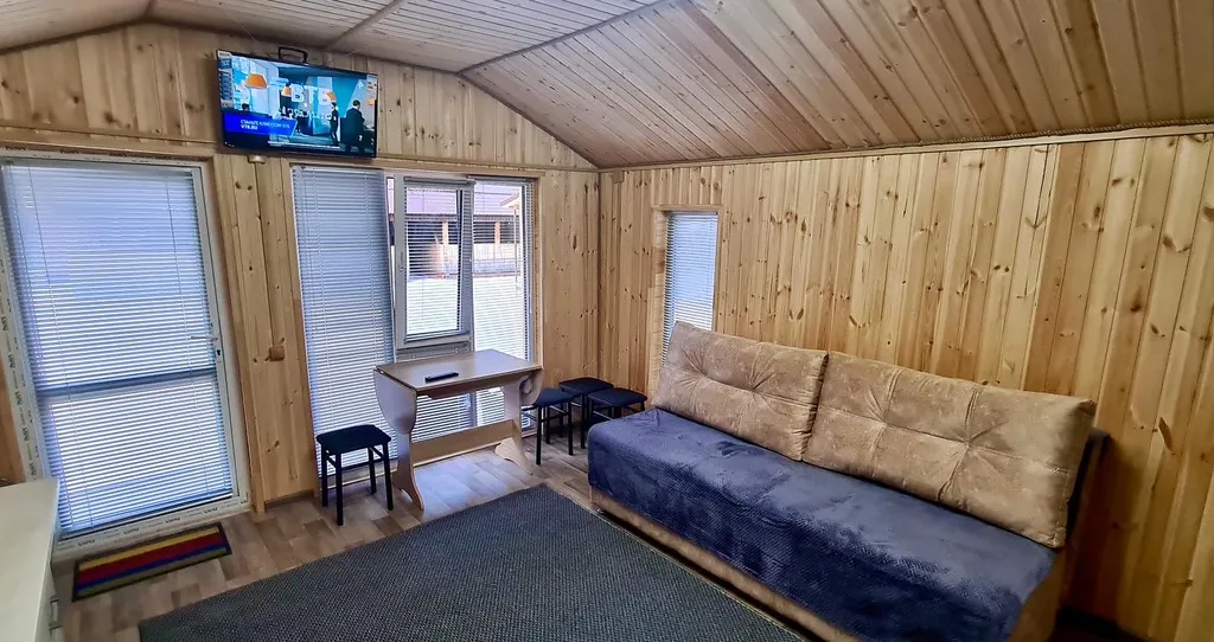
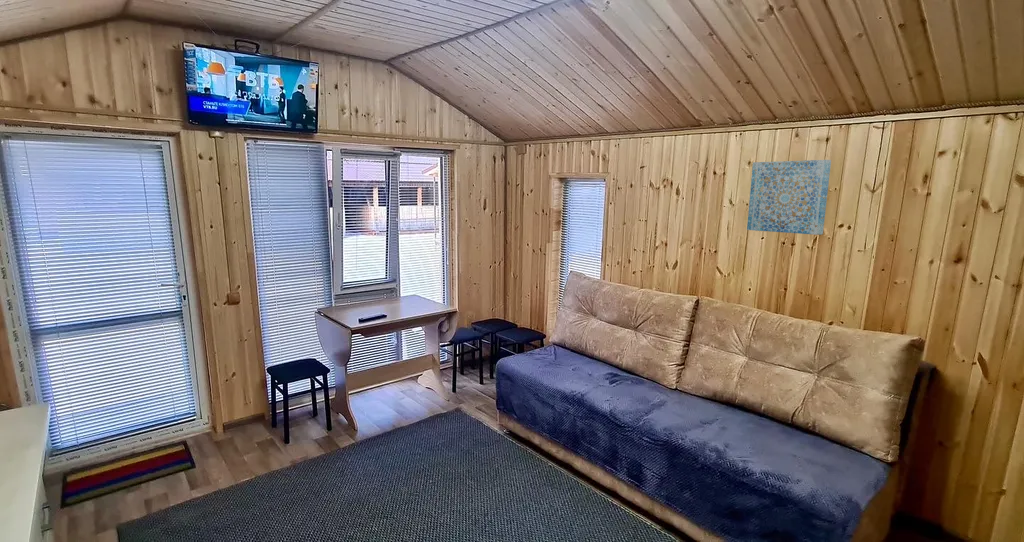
+ wall art (786, 197)
